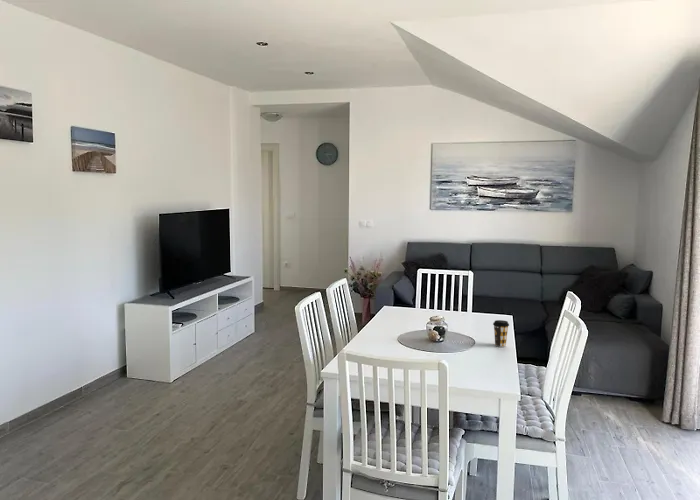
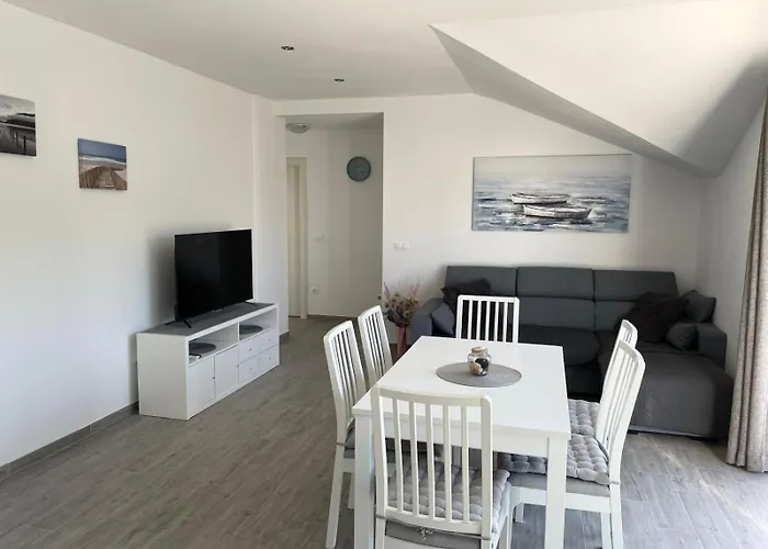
- coffee cup (500, 333)
